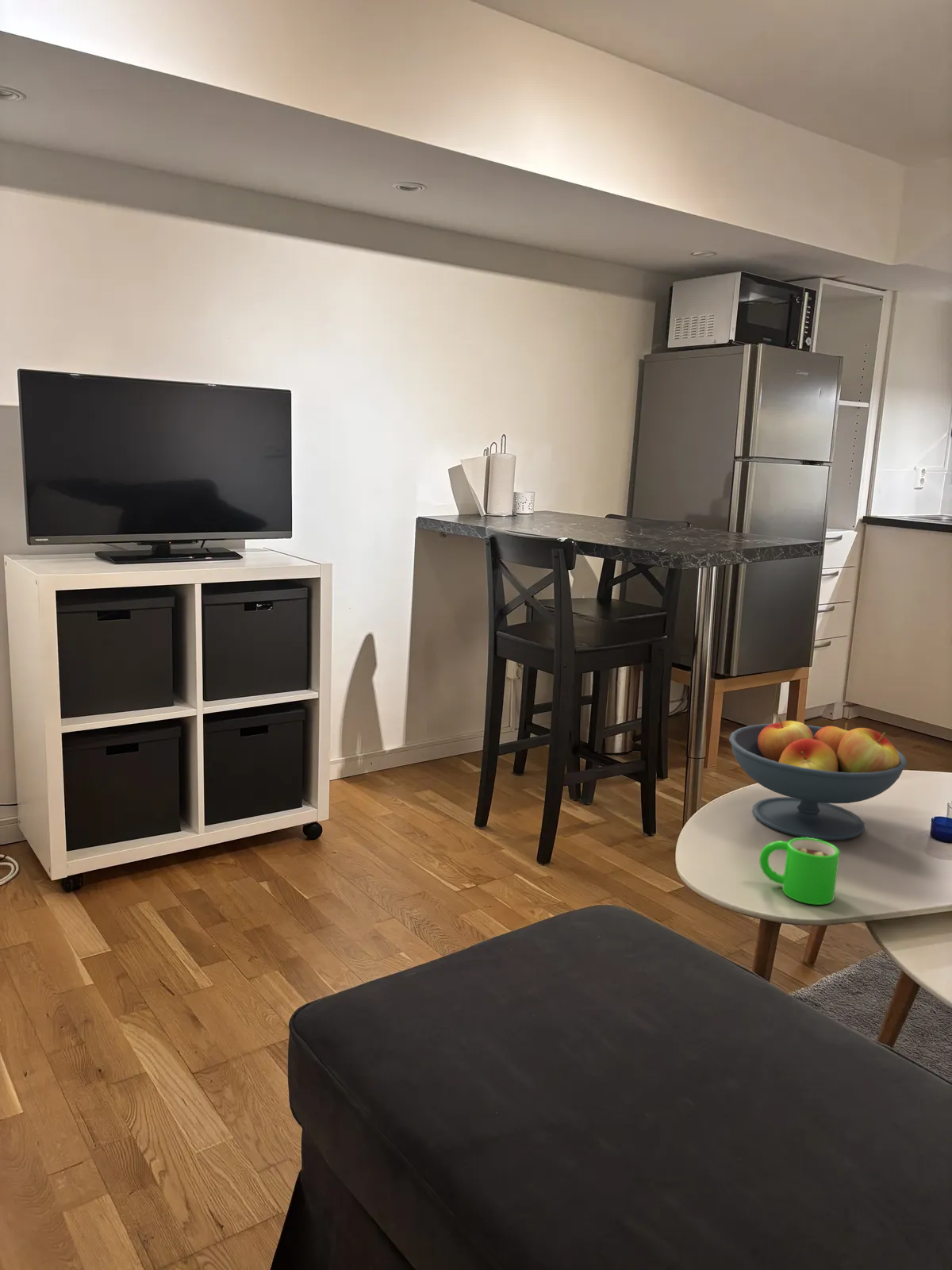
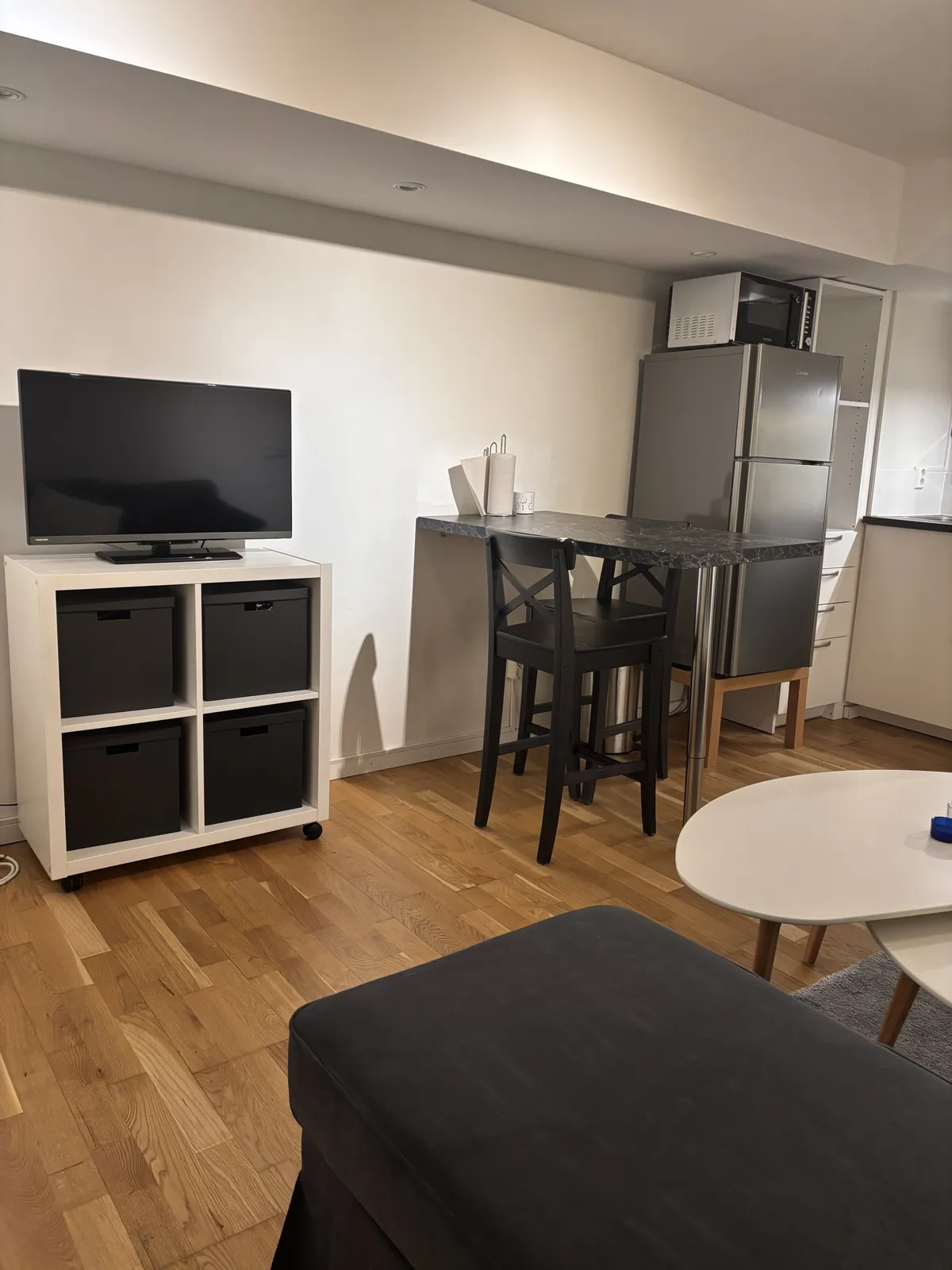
- mug (797, 867)
- fruit bowl (812, 770)
